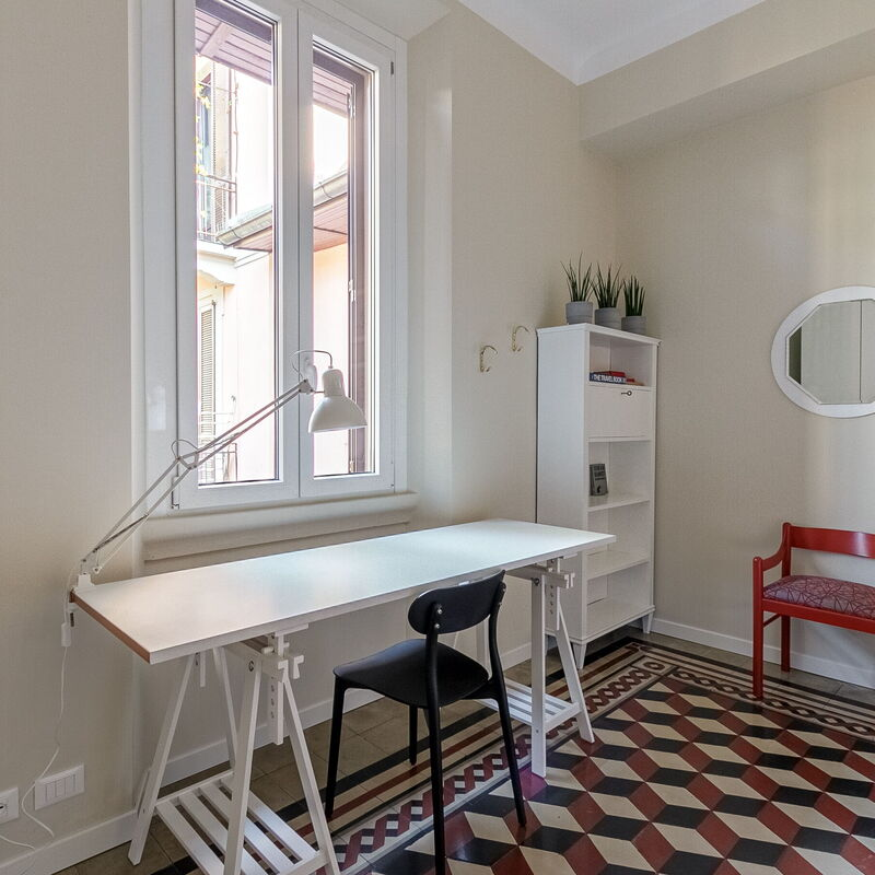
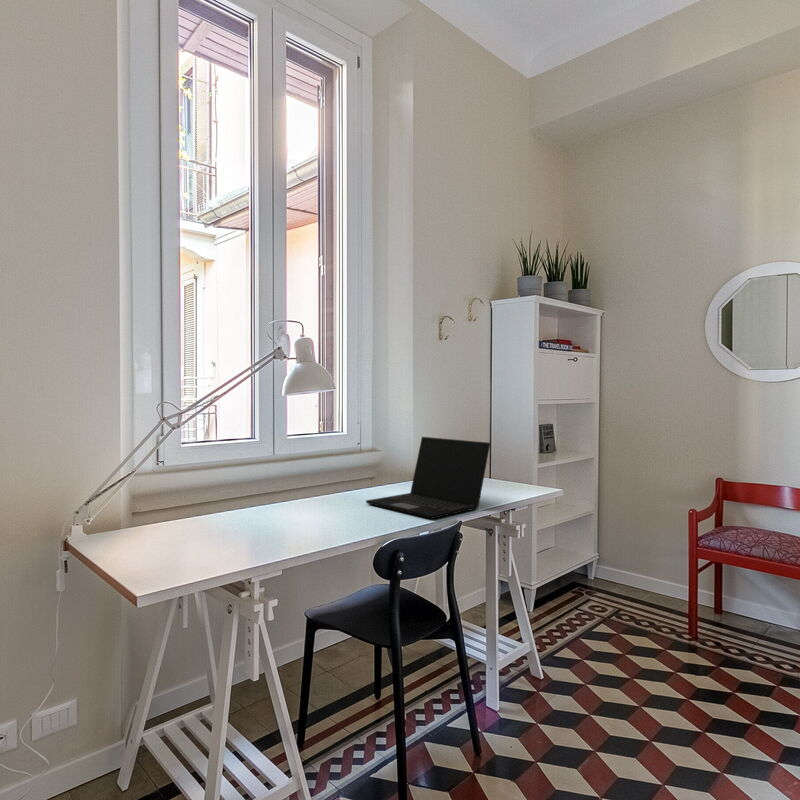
+ laptop (427, 473)
